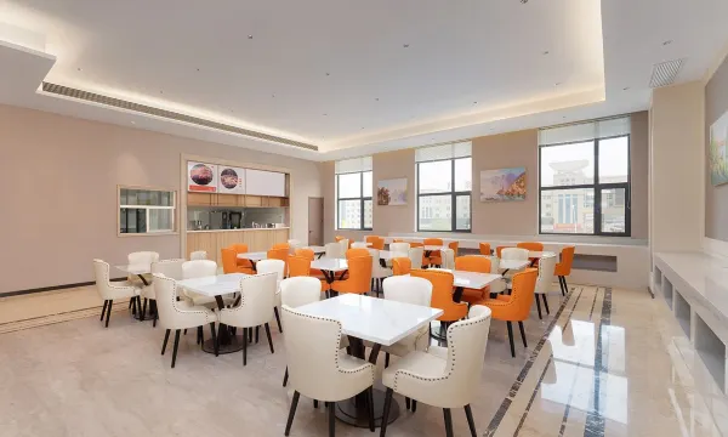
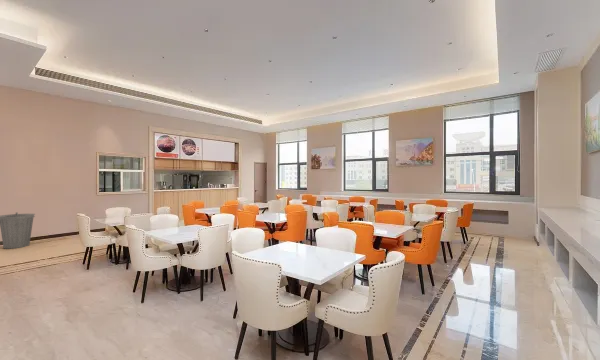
+ trash can (16, 229)
